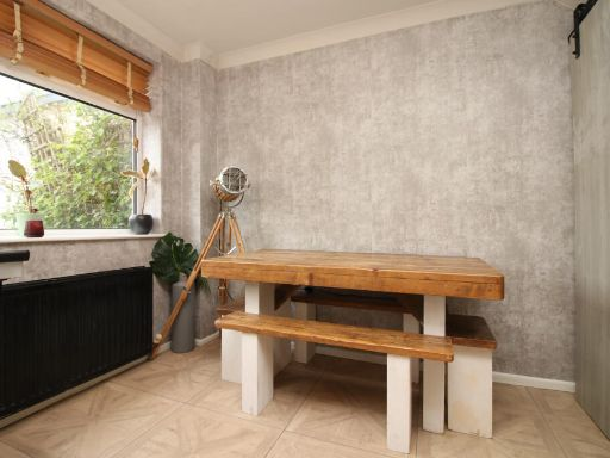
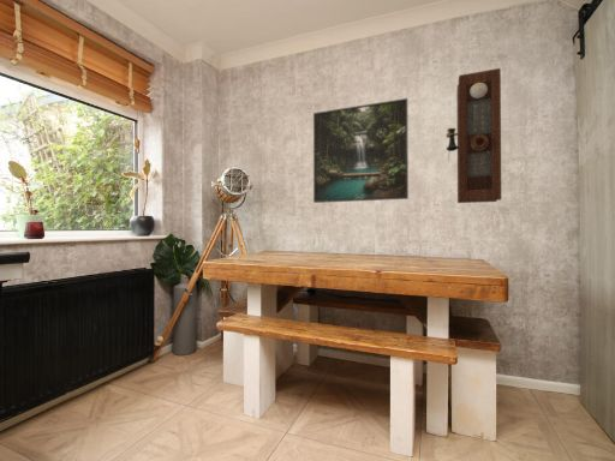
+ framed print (358, 152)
+ pendulum clock (471, 139)
